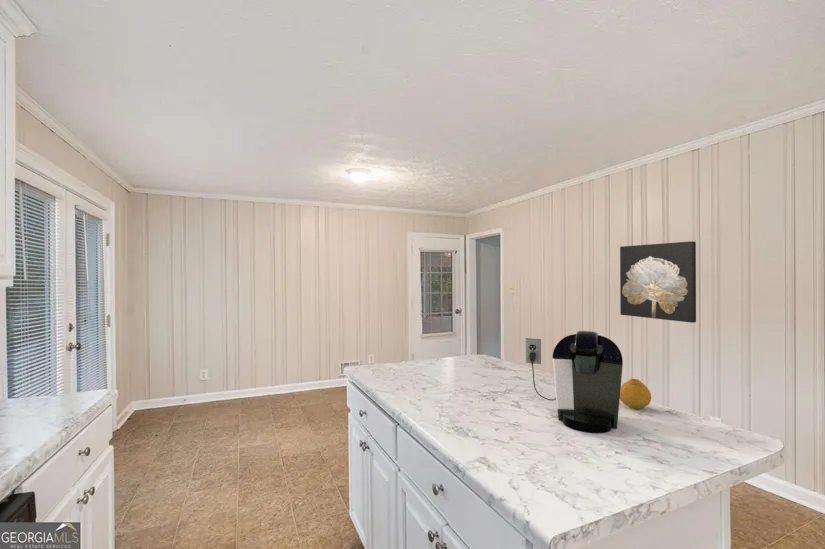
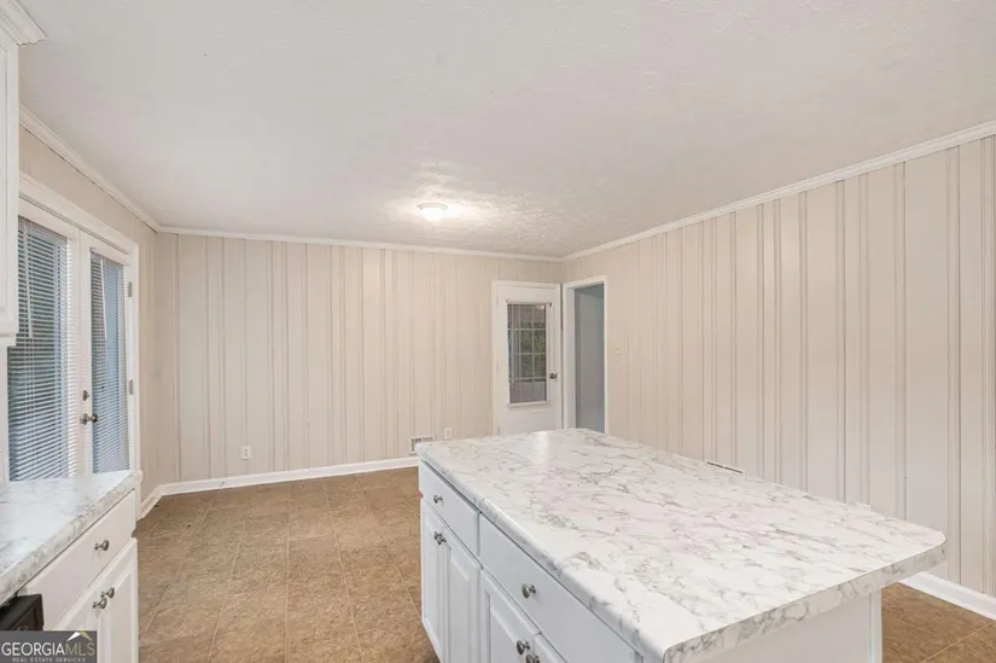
- wall art (655, 281)
- fruit (634, 393)
- coffee maker (568, 374)
